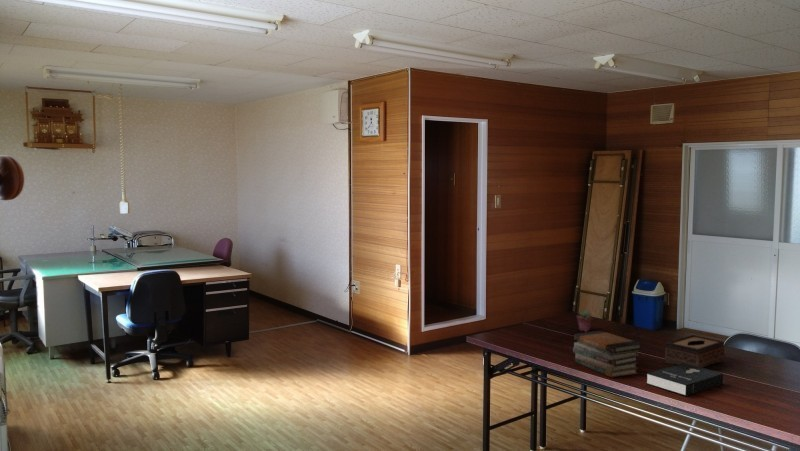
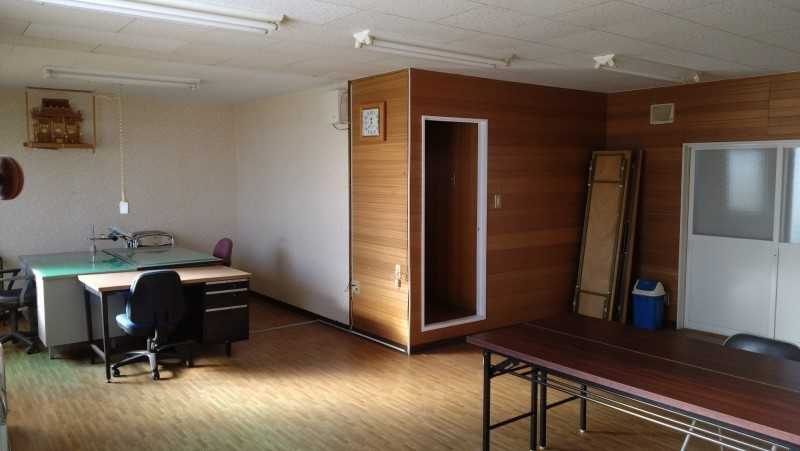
- book stack (605, 352)
- potted succulent (584, 320)
- tissue box (694, 351)
- booklet (684, 378)
